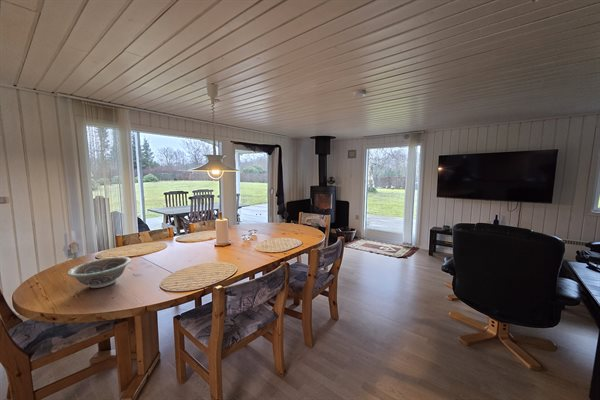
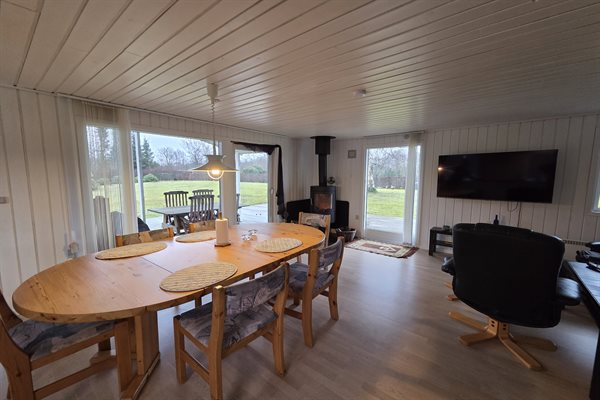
- decorative bowl (101, 273)
